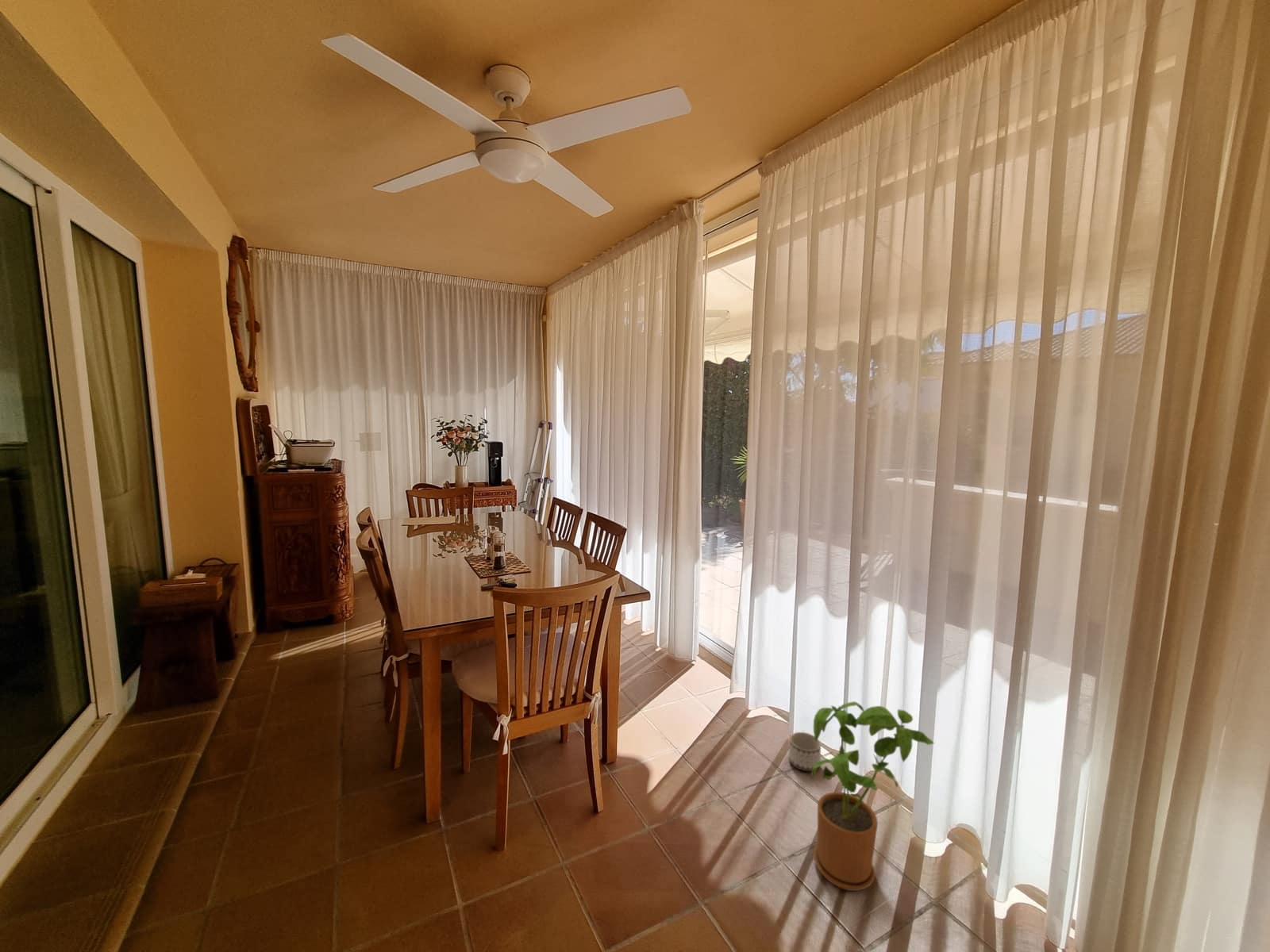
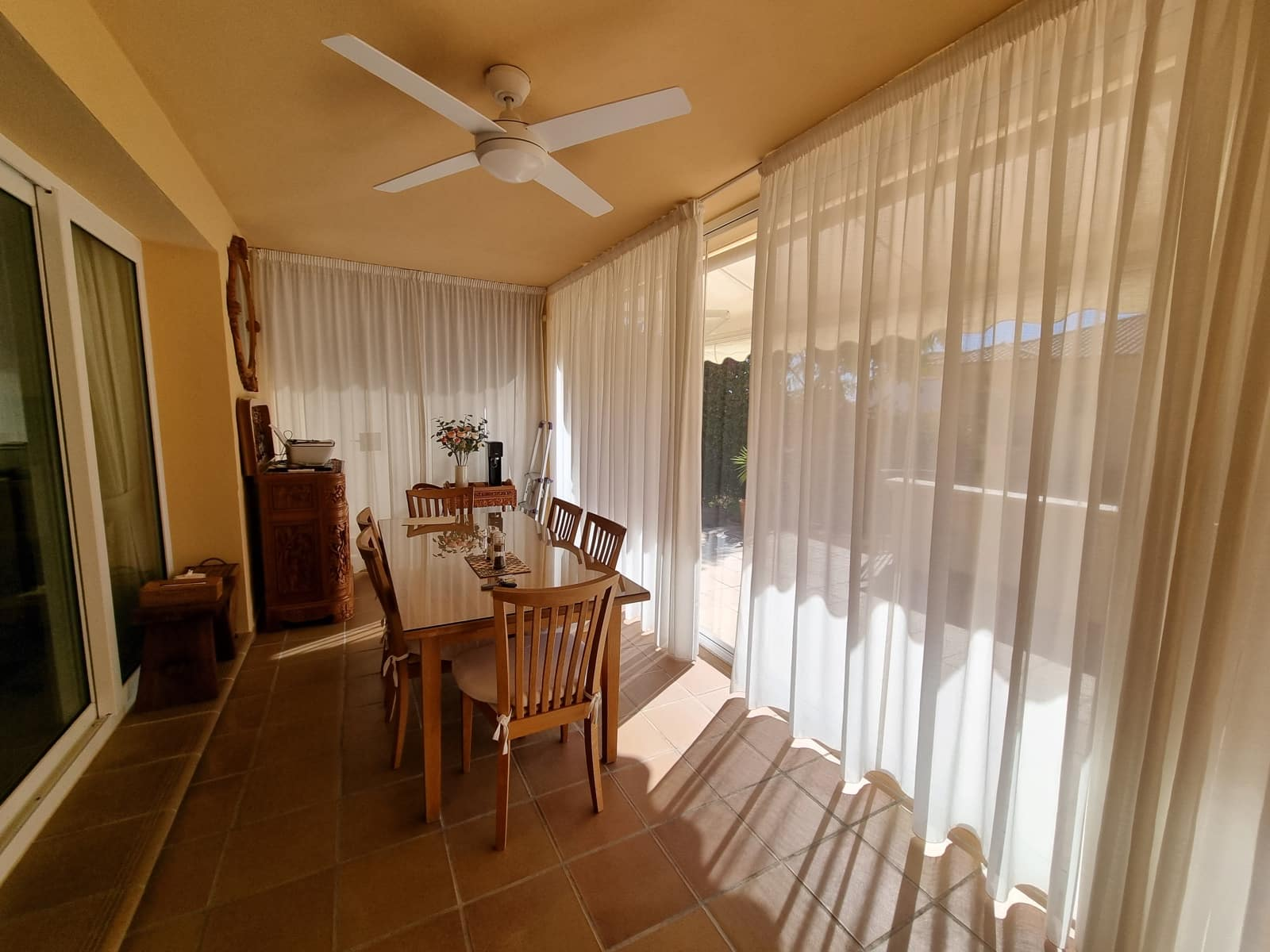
- planter (804, 752)
- house plant (850, 790)
